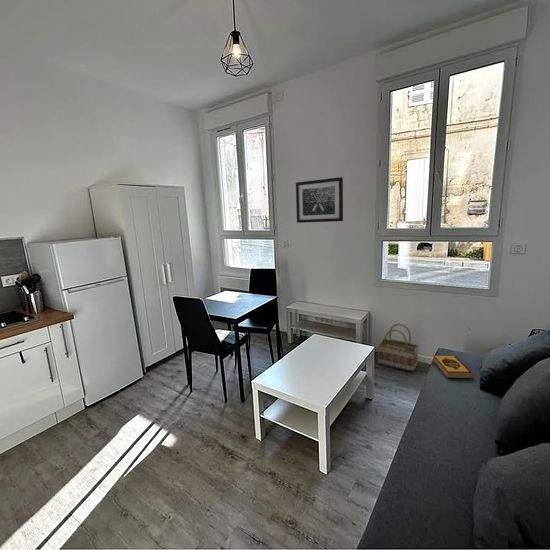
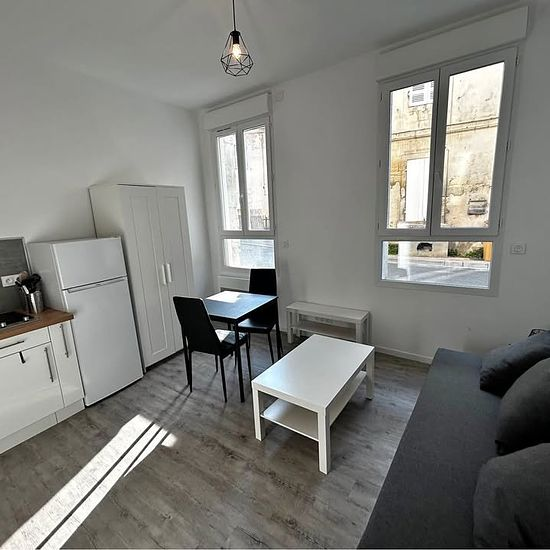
- basket (398, 345)
- wall art (318, 201)
- hardback book (452, 366)
